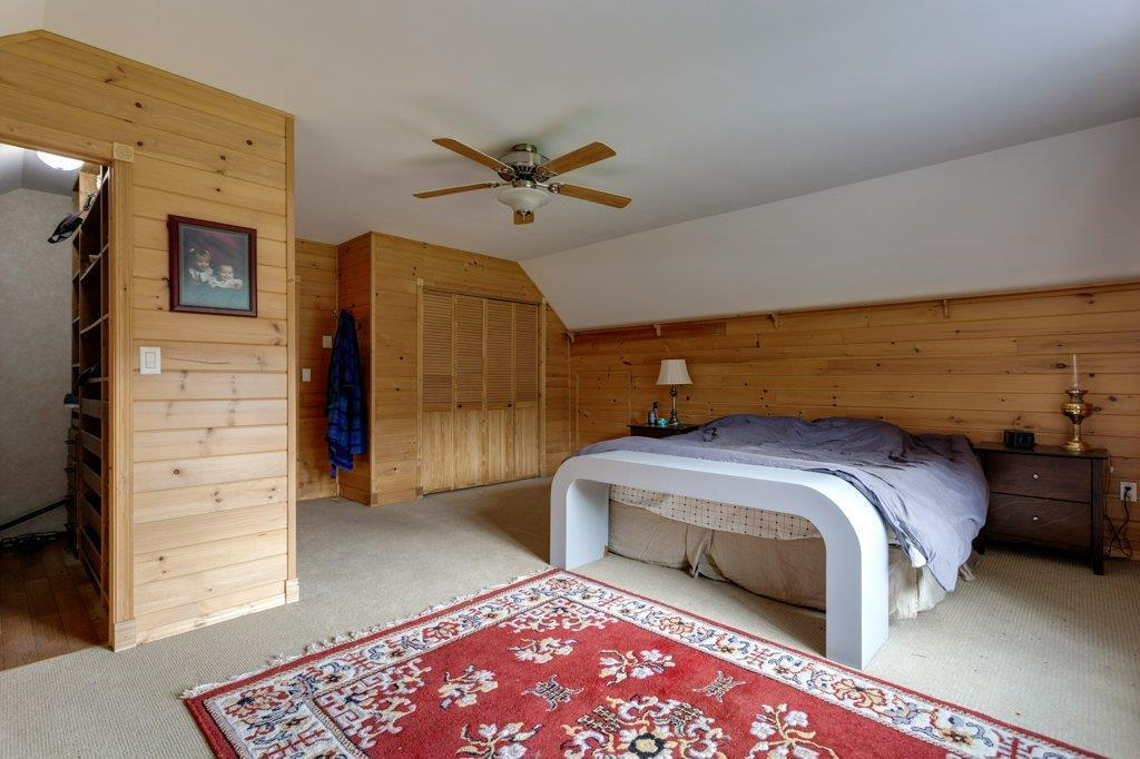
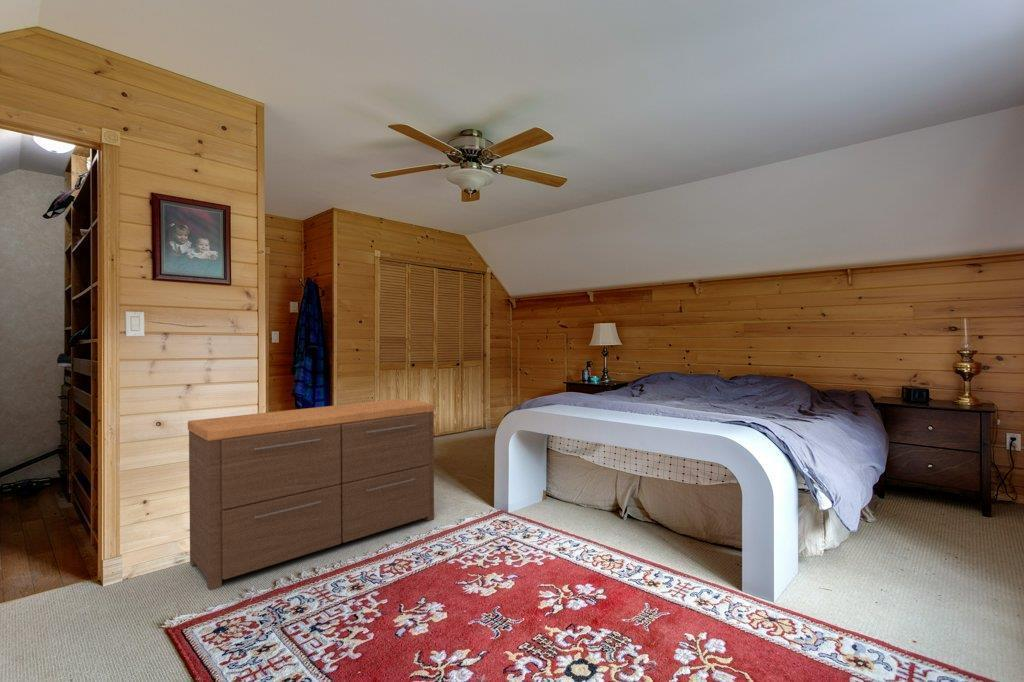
+ dresser (326, 476)
